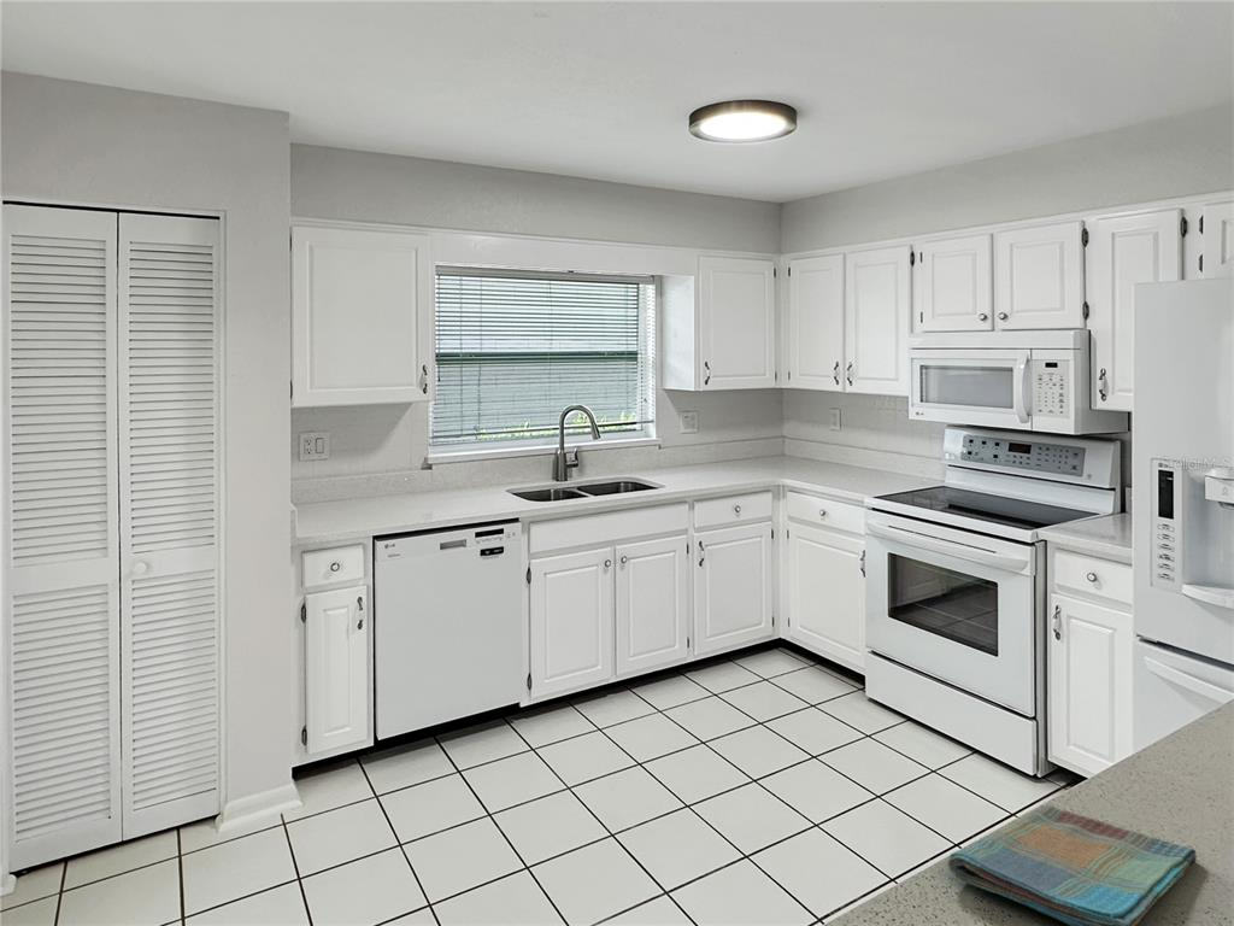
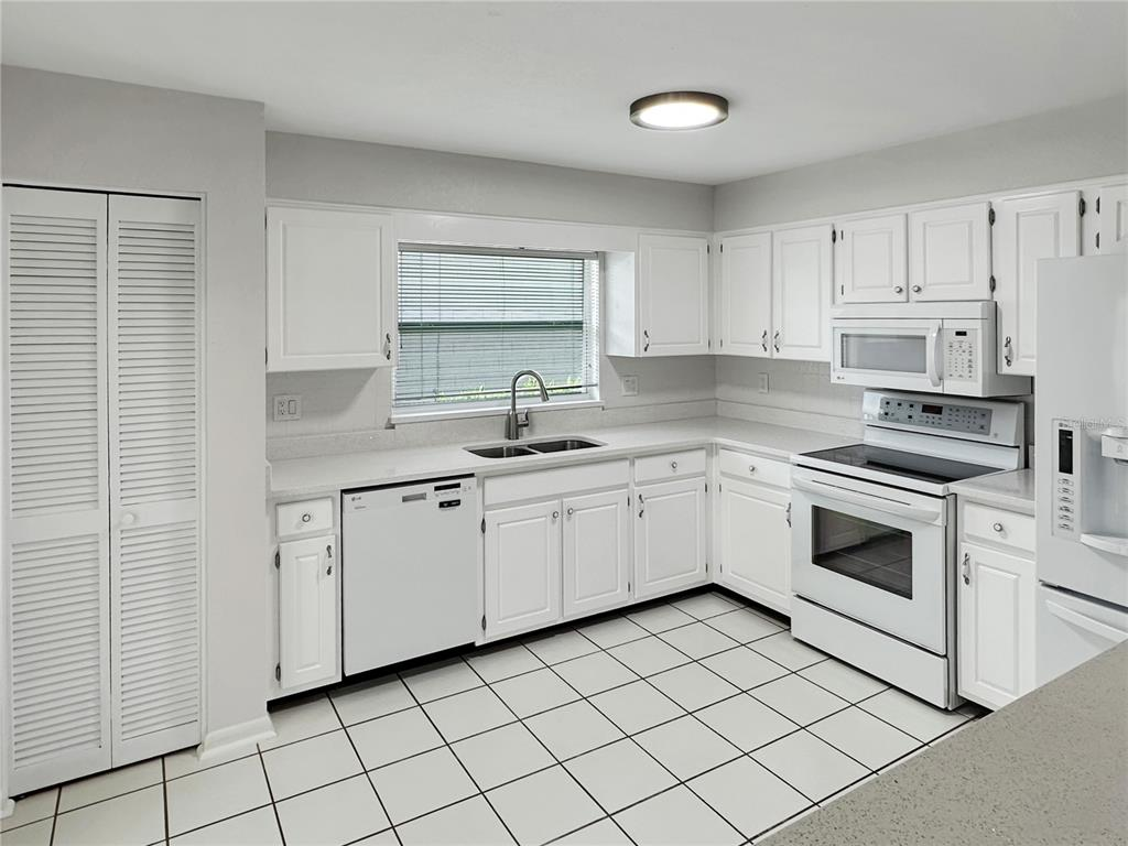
- dish towel (1073, 860)
